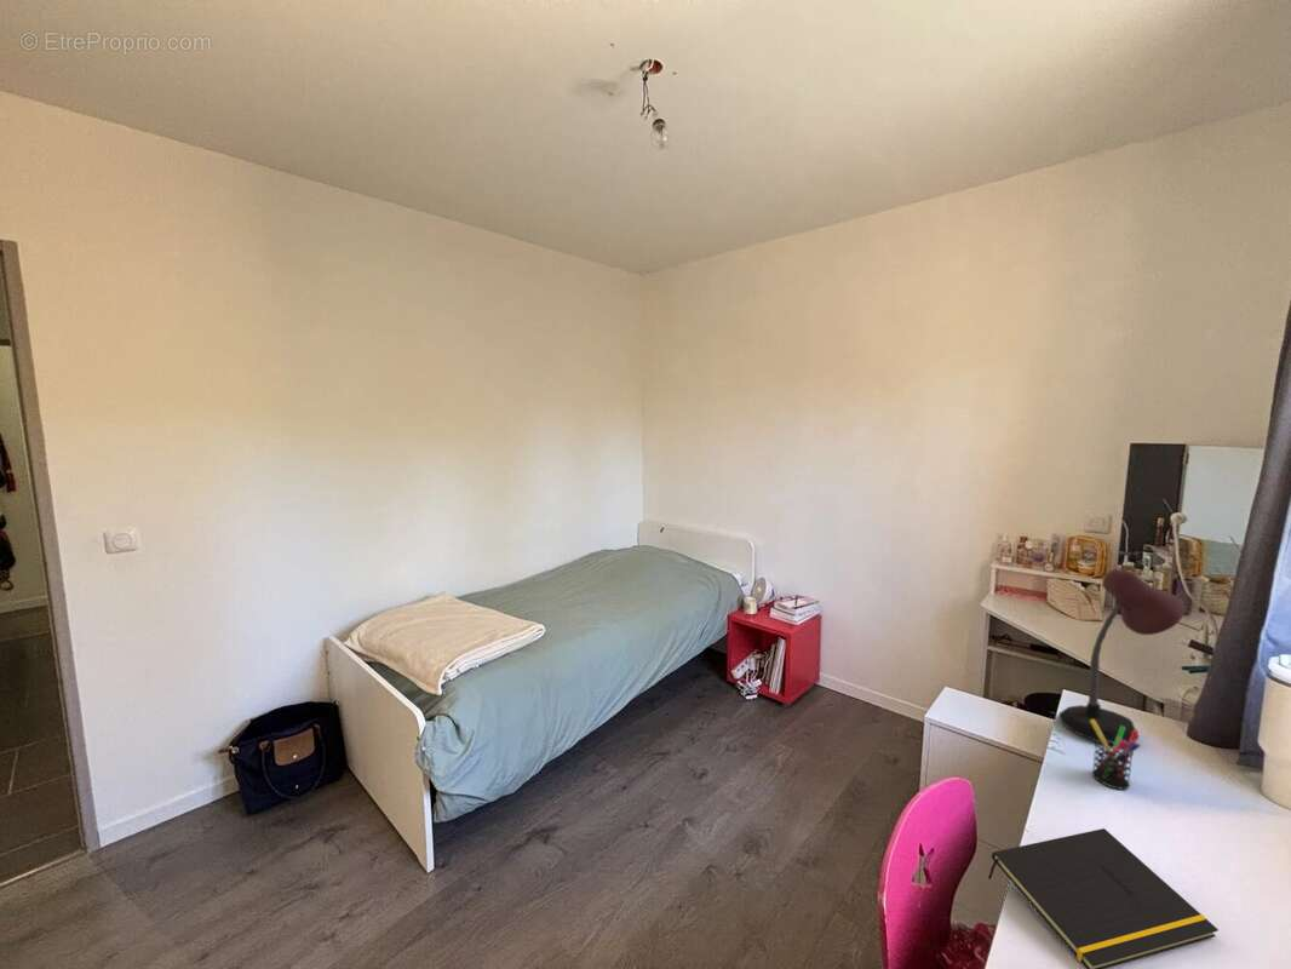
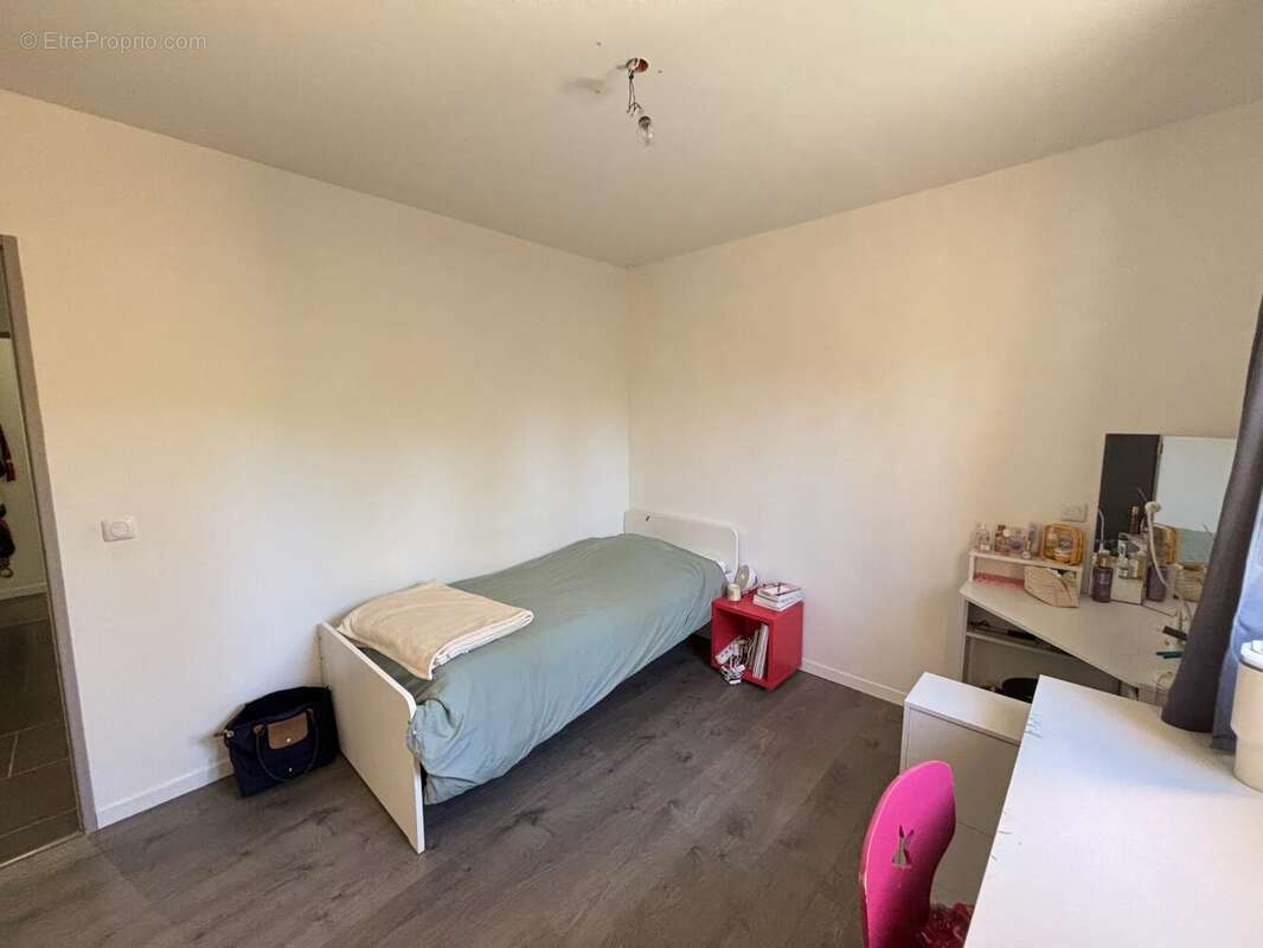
- desk lamp (1100, 650)
- pen holder (1117, 751)
- notepad (1097, 891)
